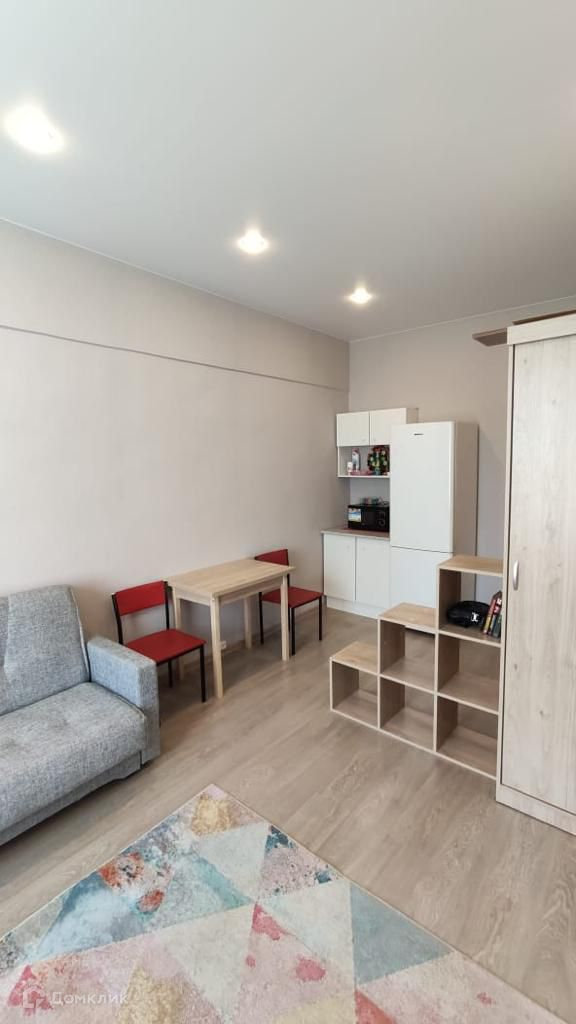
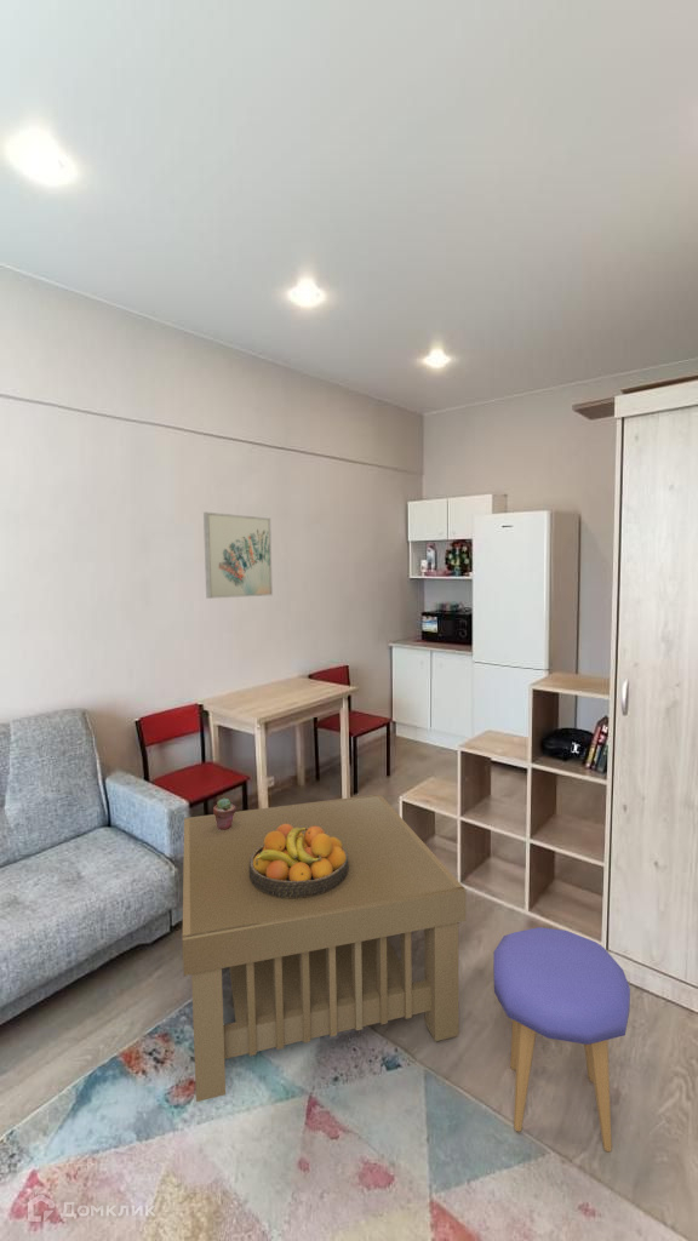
+ stool (557, 1033)
+ fruit bowl (298, 850)
+ potted succulent (224, 812)
+ wall art (239, 556)
+ coffee table (307, 913)
